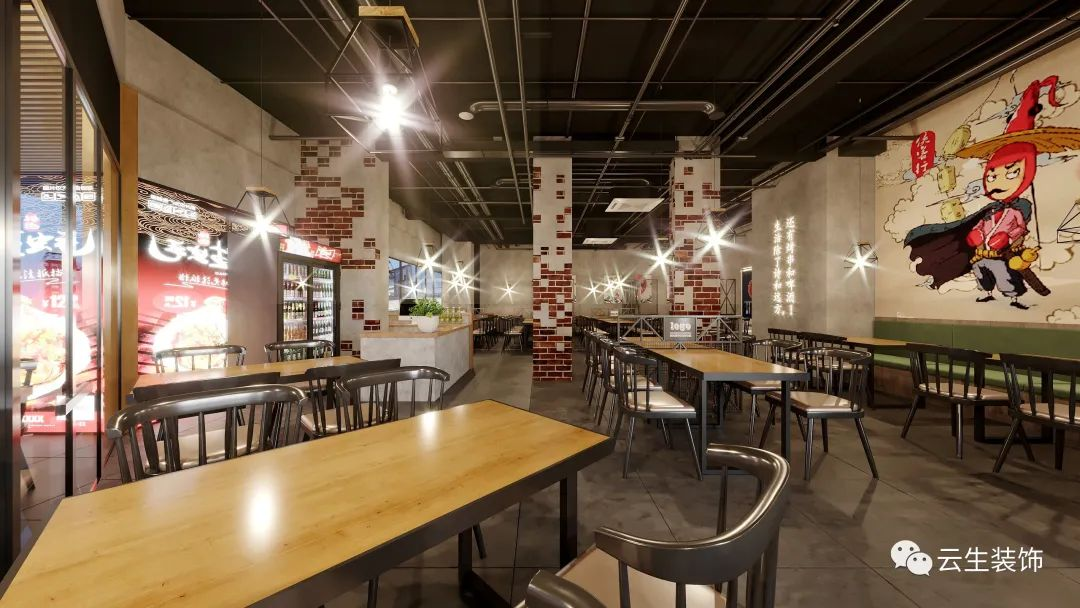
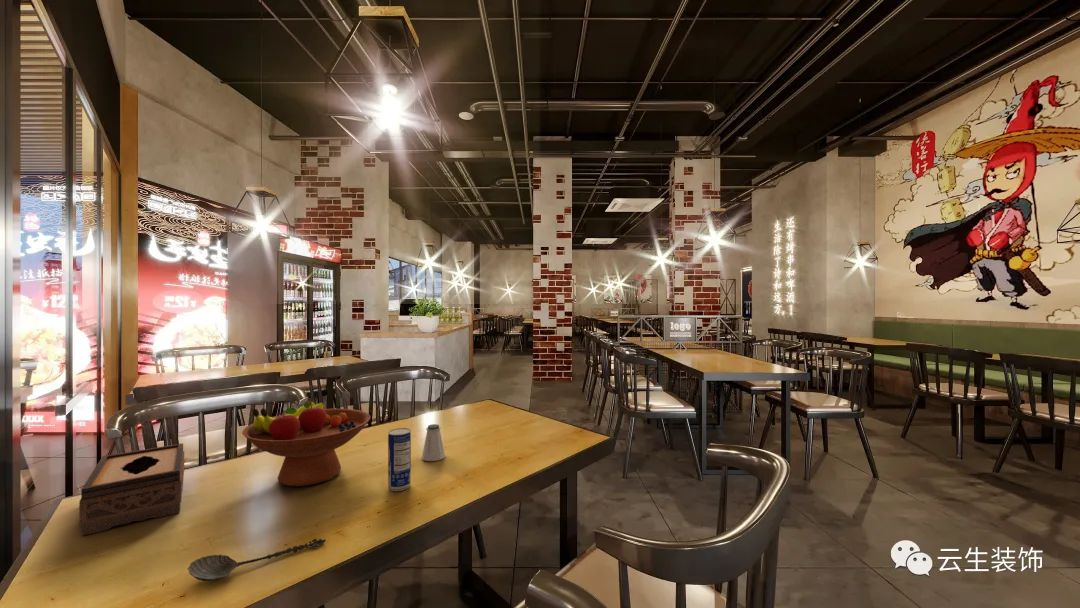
+ saltshaker (433, 441)
+ tissue box (139, 483)
+ fruit bowl (310, 438)
+ spoon (262, 557)
+ beverage can (399, 459)
